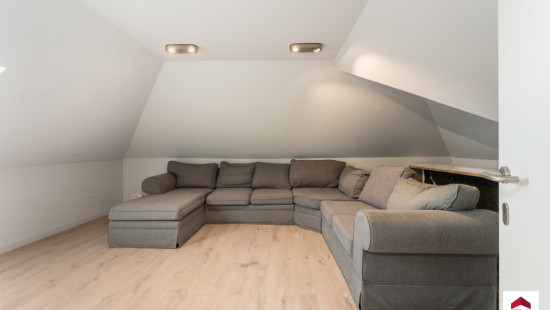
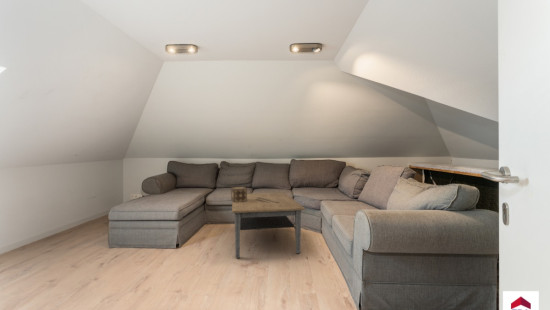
+ coffee table (263, 219)
+ decorative box (238, 194)
